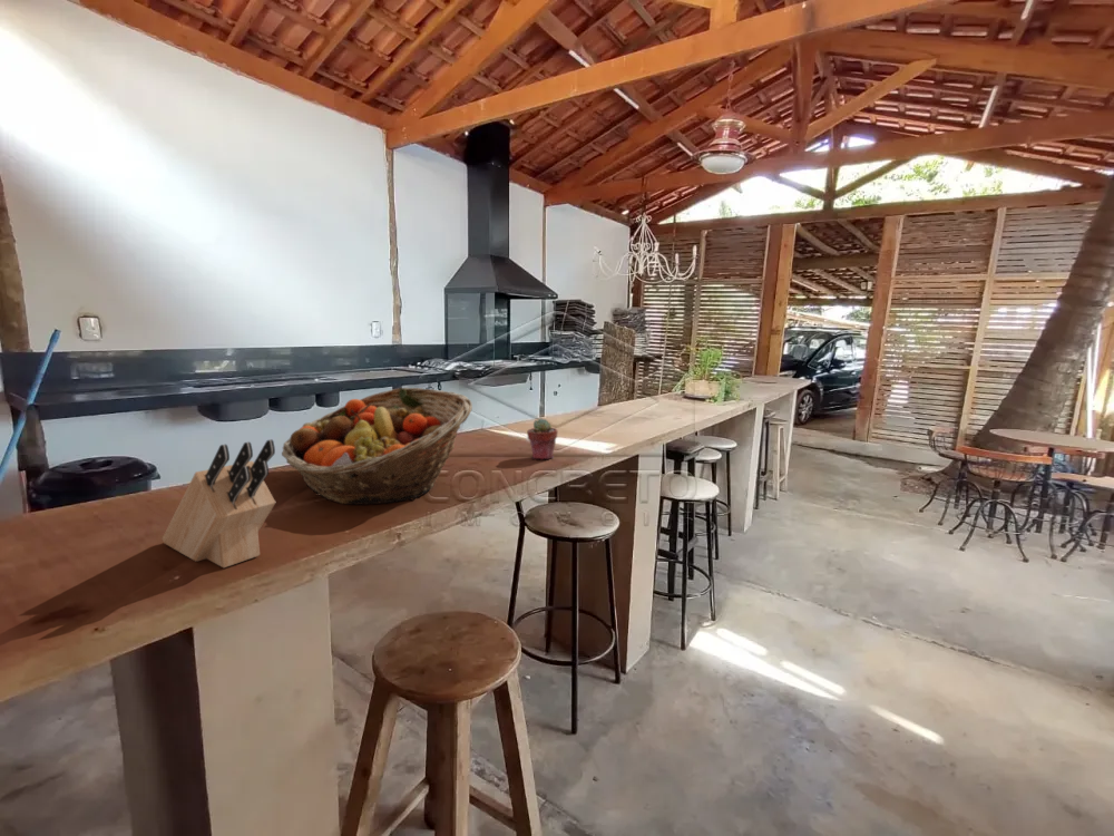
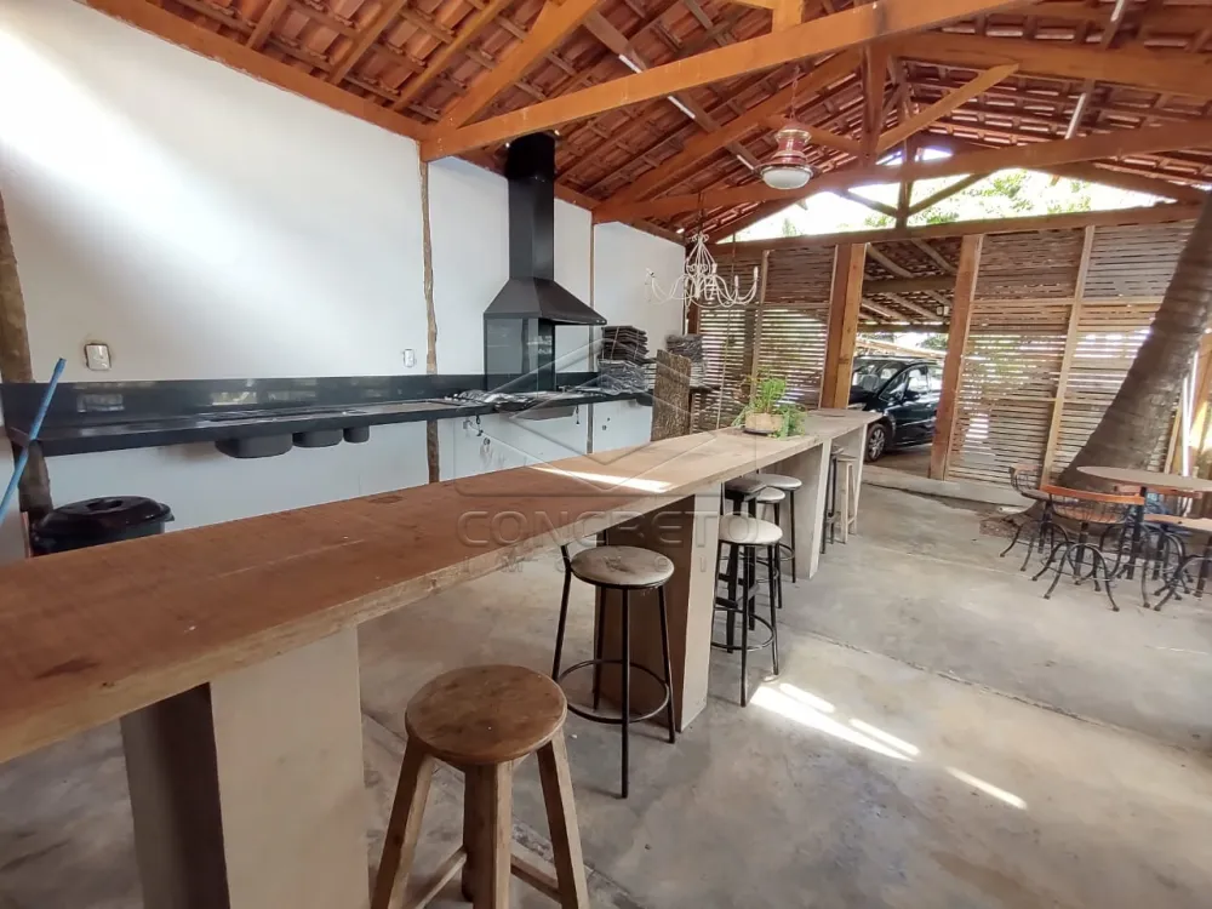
- fruit basket (380, 438)
- potted succulent (541, 437)
- knife block (219, 494)
